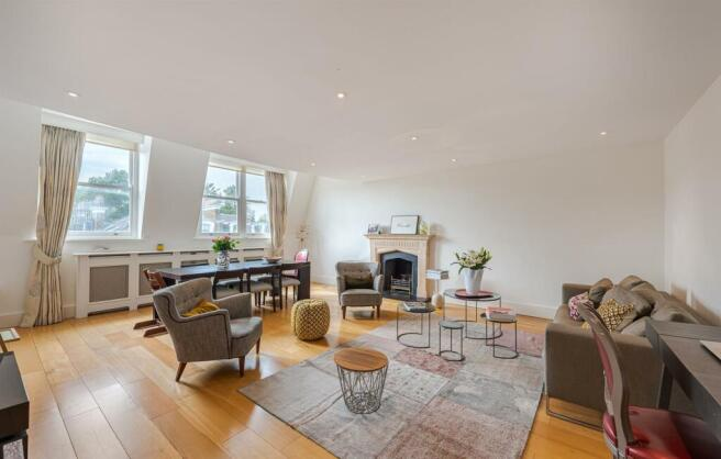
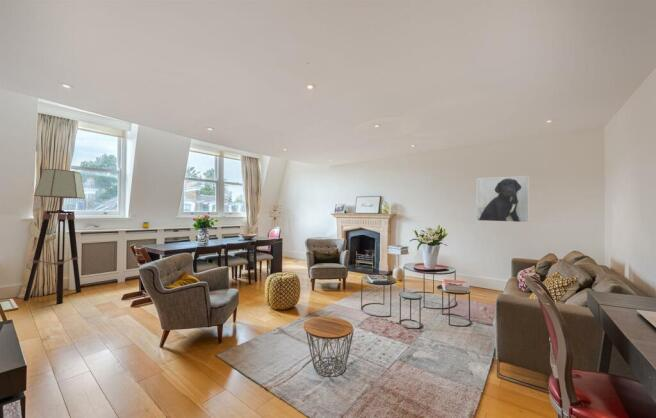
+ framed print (501, 199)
+ floor lamp (59, 234)
